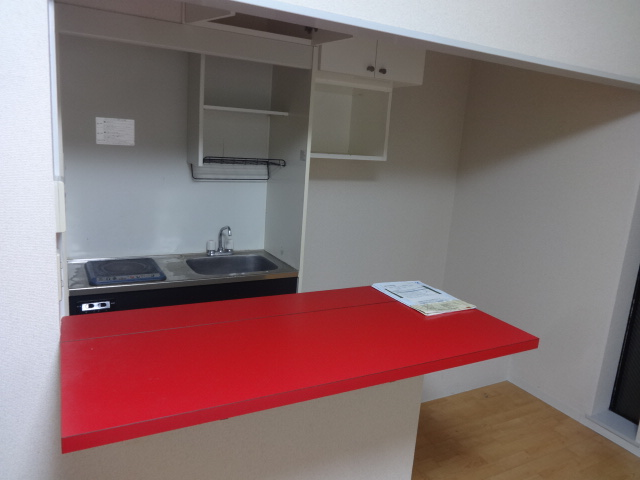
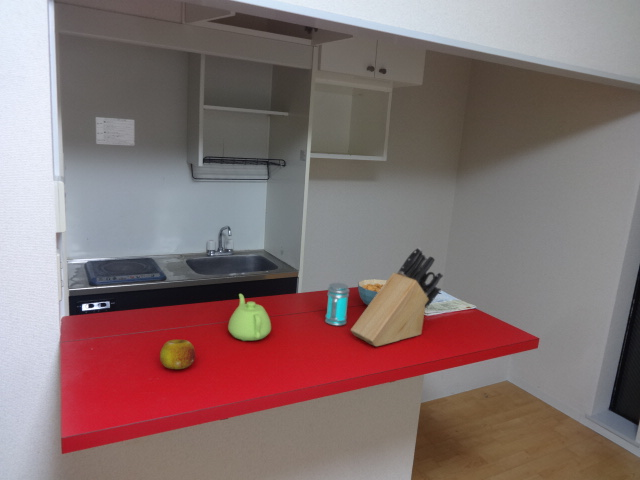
+ fruit (177, 354)
+ jar (337, 303)
+ teapot (249, 318)
+ cereal bowl (376, 294)
+ knife block (400, 293)
